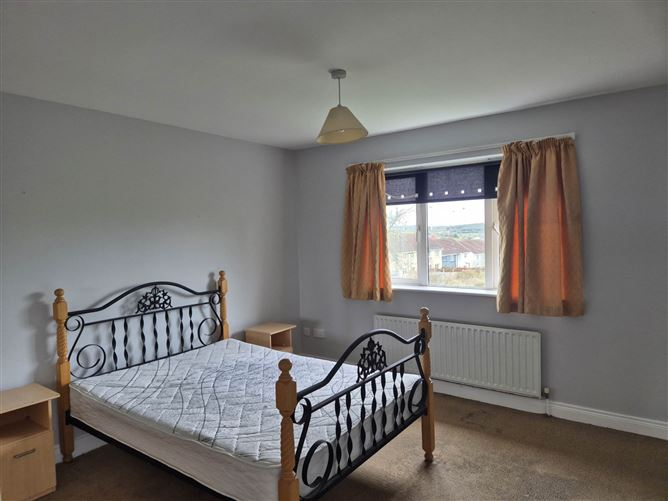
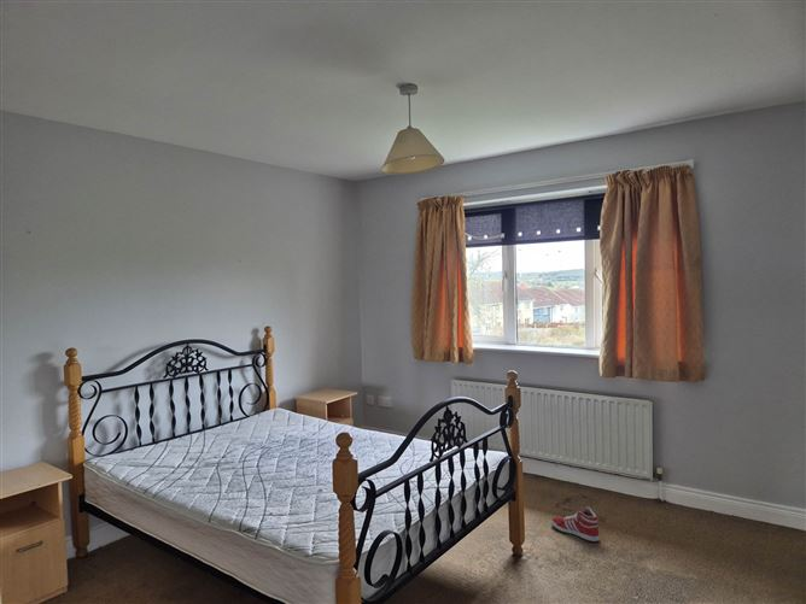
+ sneaker (574, 518)
